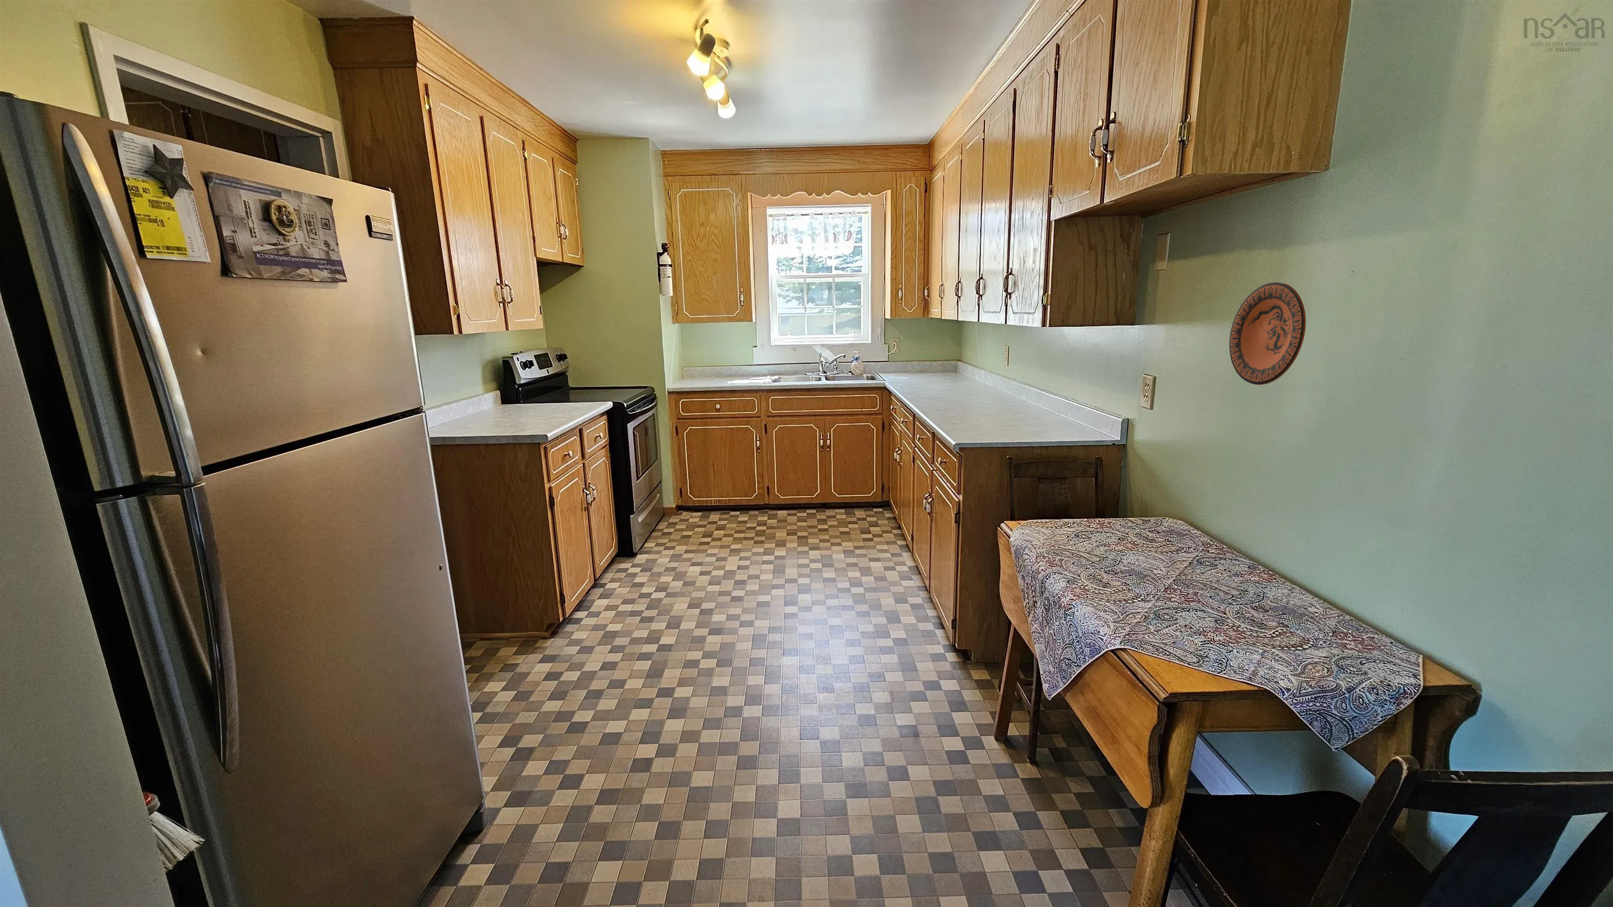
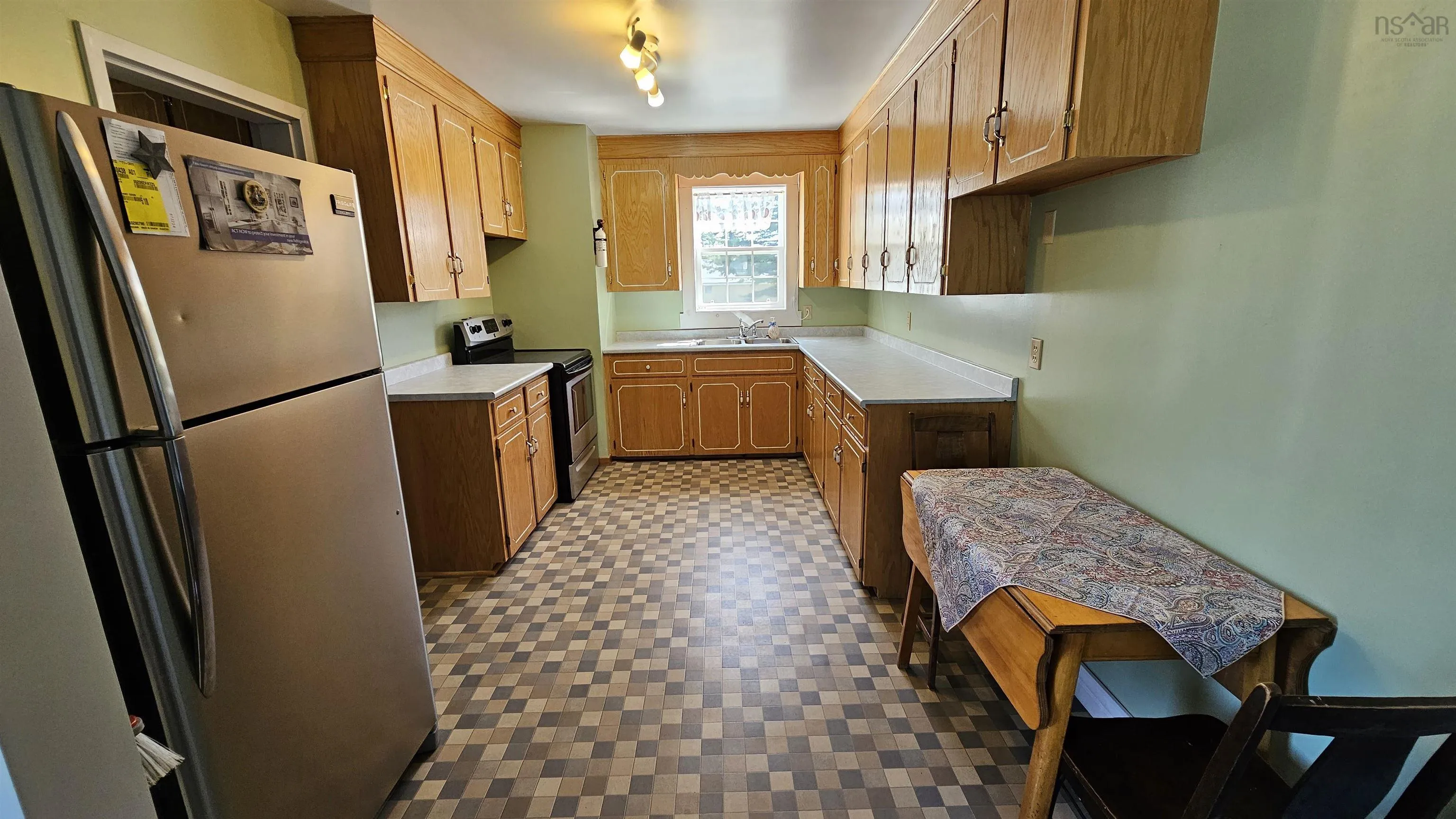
- decorative plate (1266, 334)
